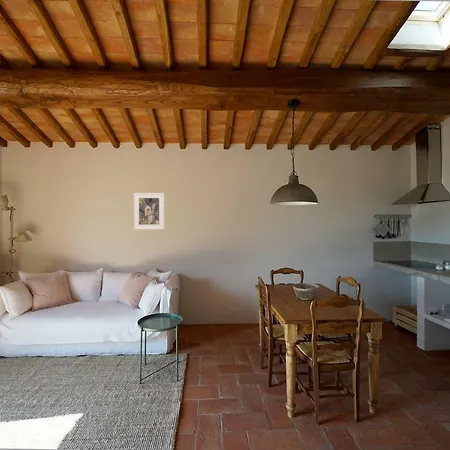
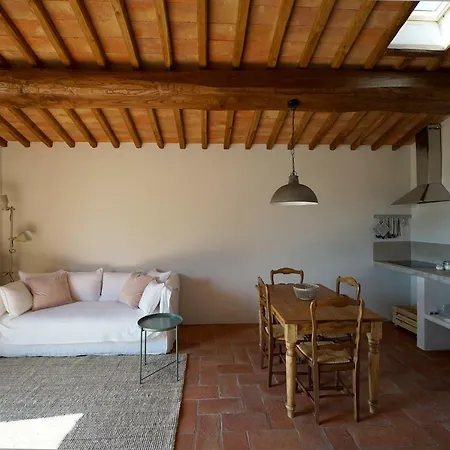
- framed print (149, 211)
